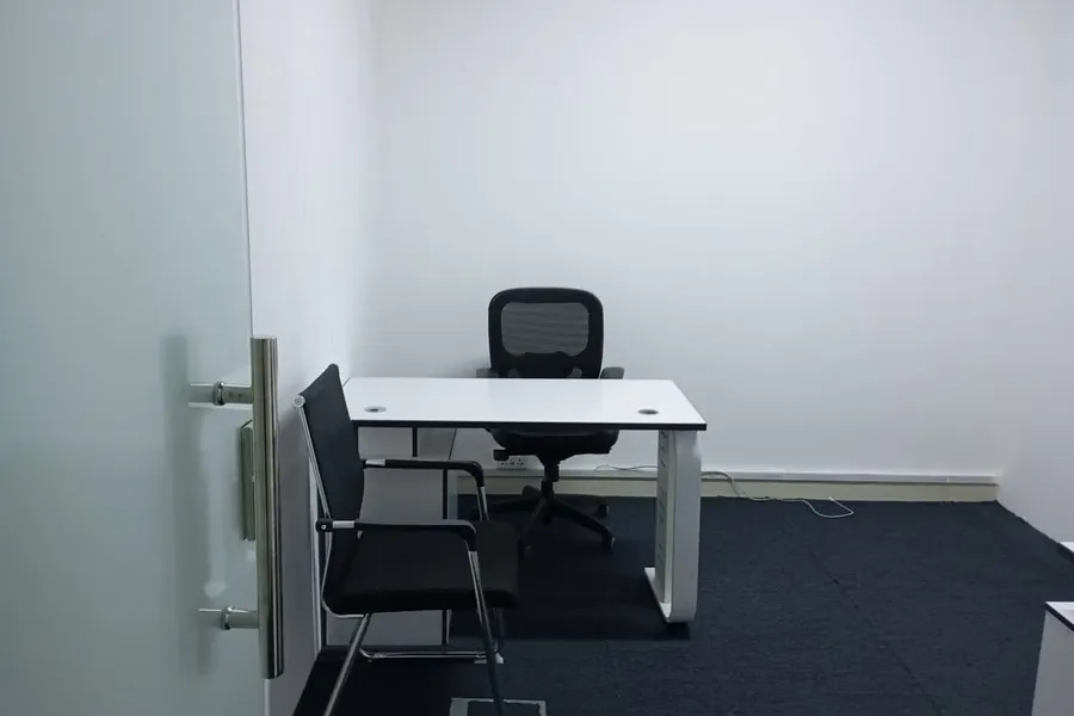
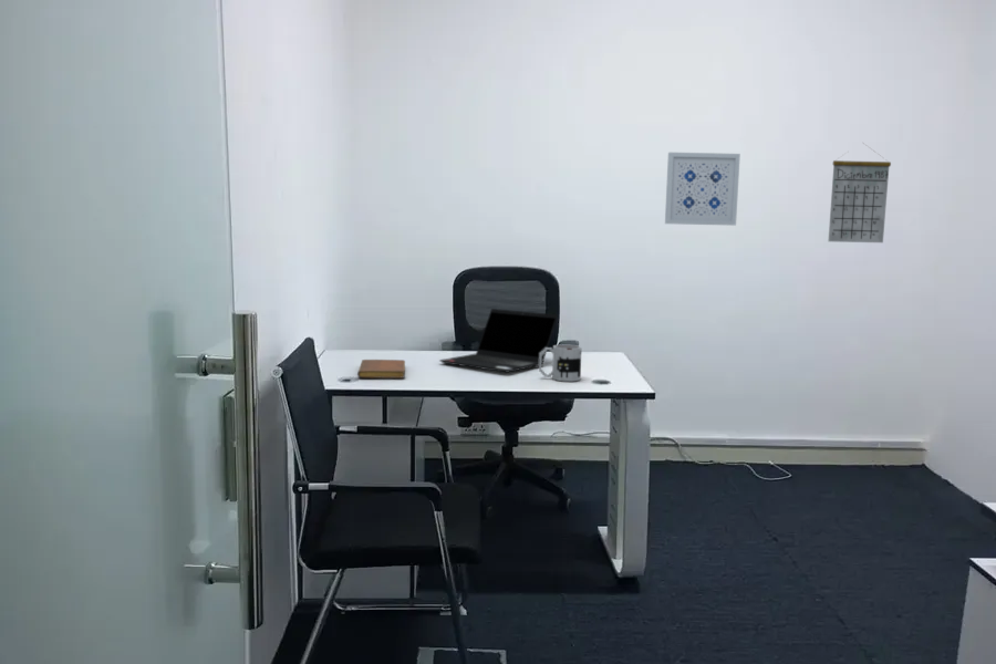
+ wall art (702, 188)
+ notebook (382, 367)
+ mug (559, 362)
+ calendar (859, 191)
+ laptop computer (498, 339)
